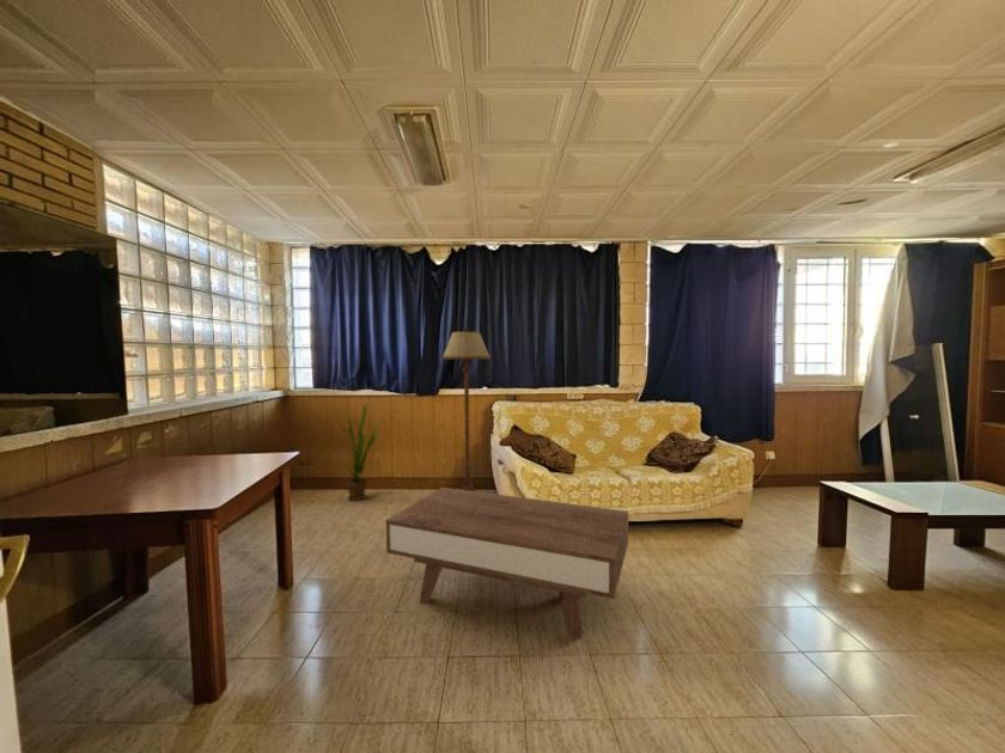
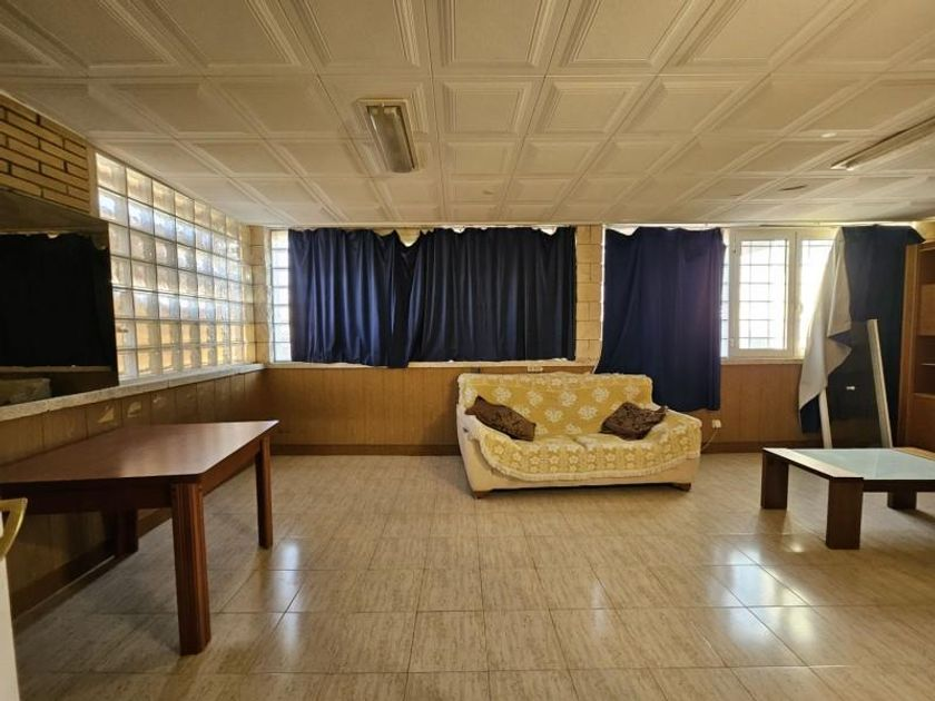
- floor lamp (467, 412)
- coffee table (511, 553)
- house plant (355, 451)
